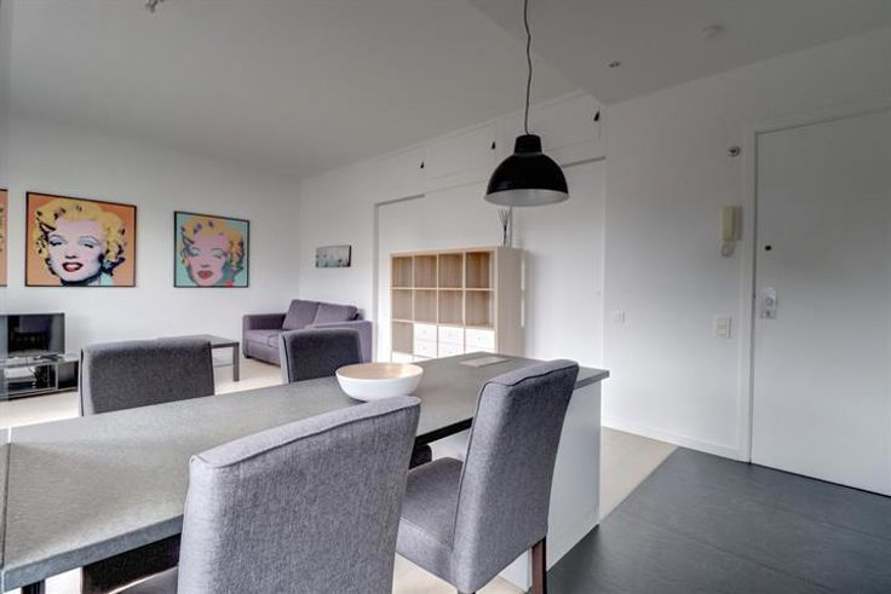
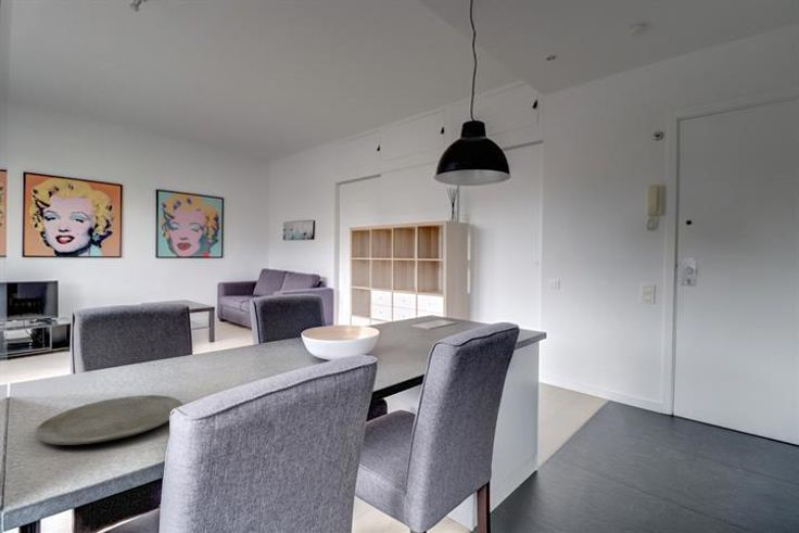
+ plate (115, 418)
